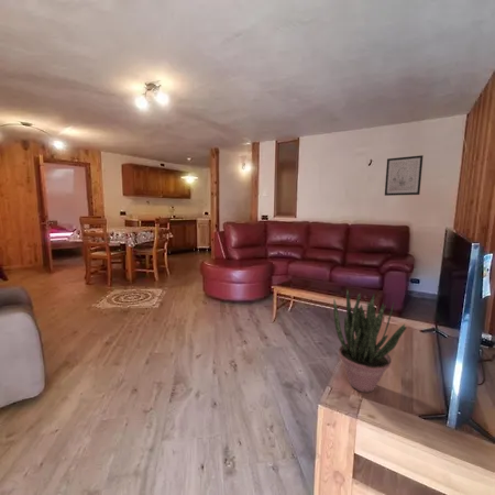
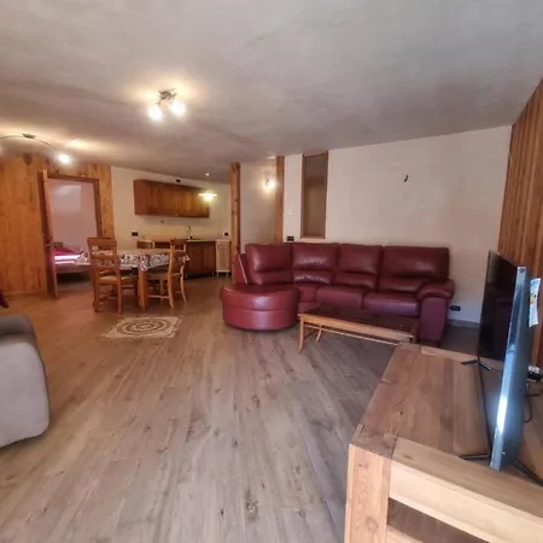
- wall art (403, 176)
- potted plant (365, 341)
